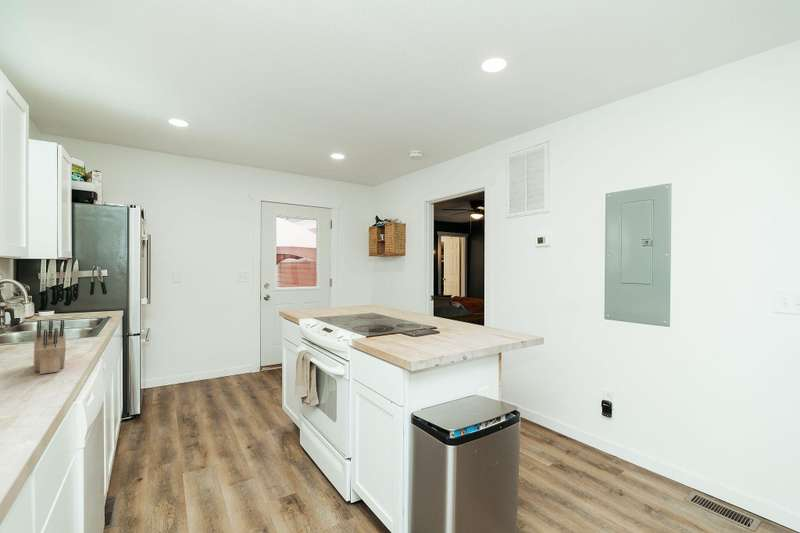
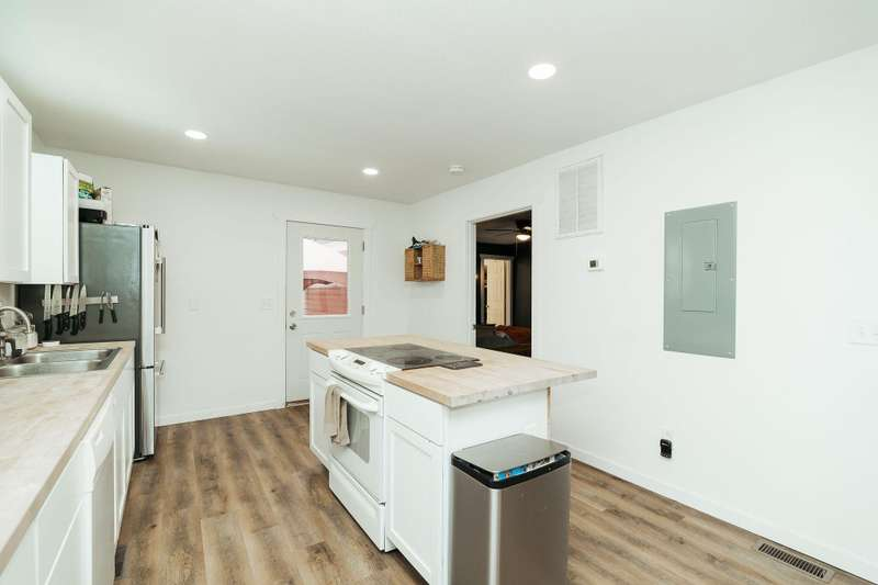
- knife block (49, 343)
